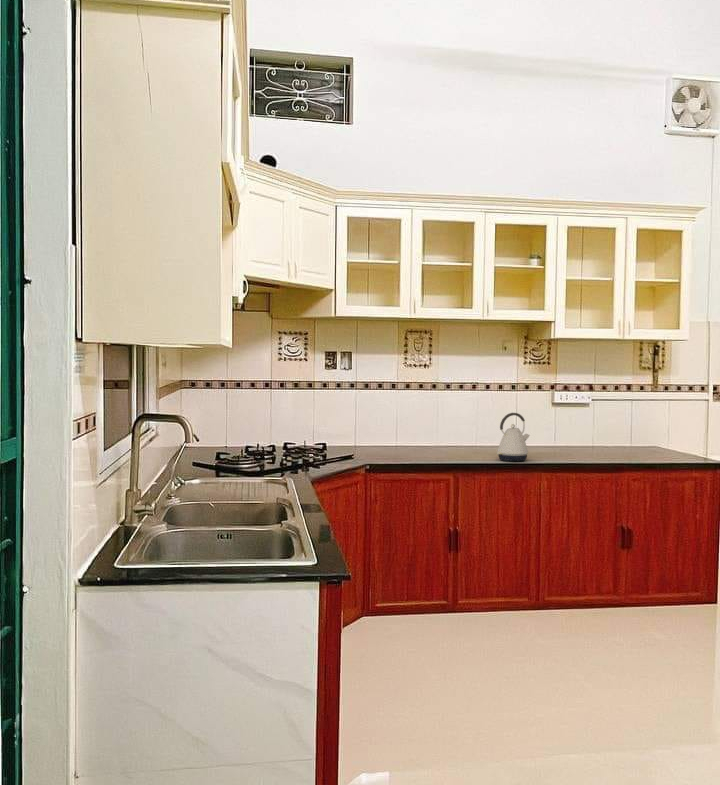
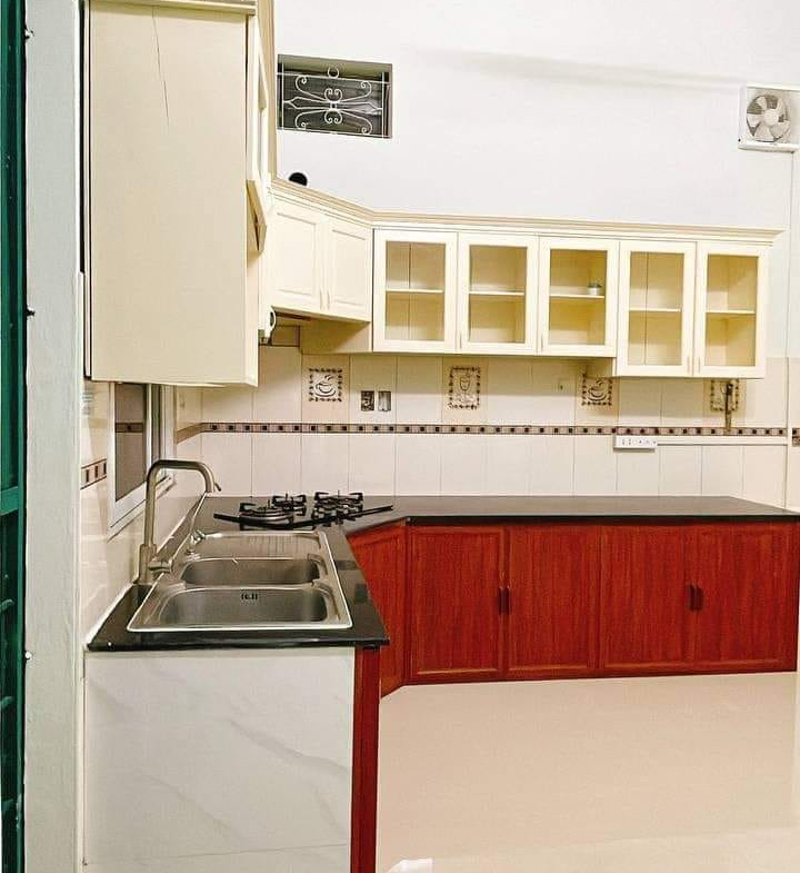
- kettle (514, 436)
